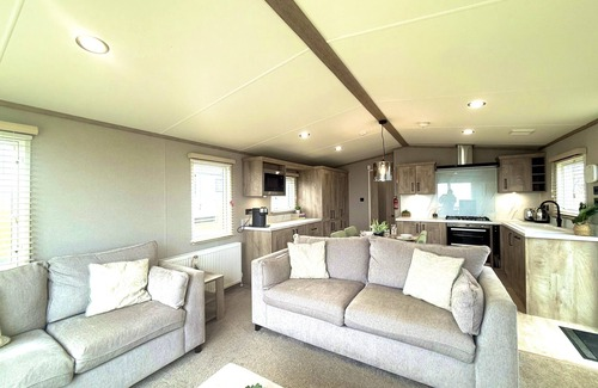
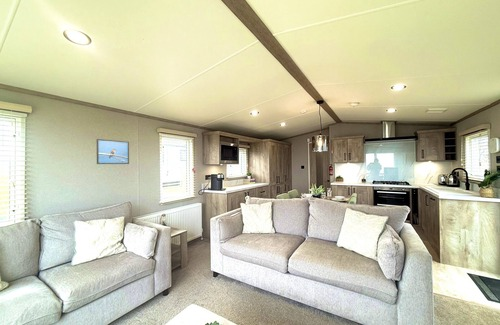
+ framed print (113, 152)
